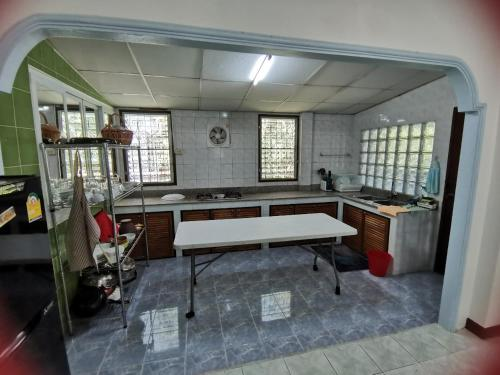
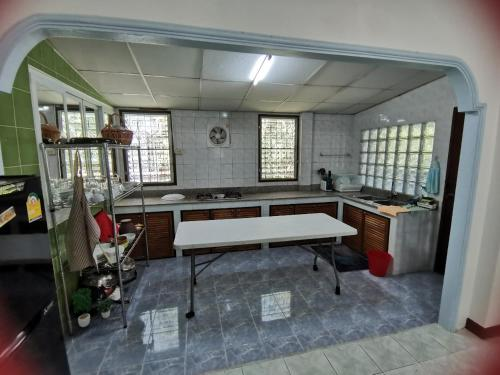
+ potted plant (91, 303)
